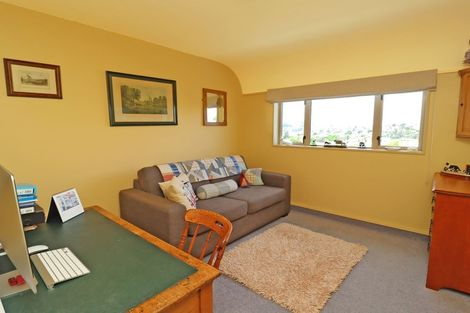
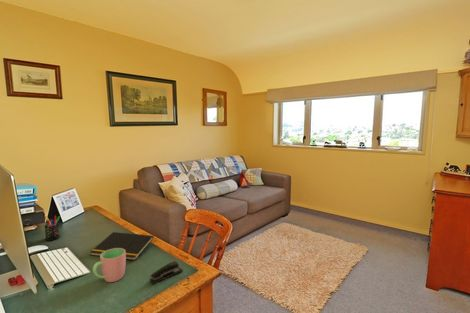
+ stapler (166, 270)
+ pen holder (53, 226)
+ notepad (123, 244)
+ cup (109, 267)
